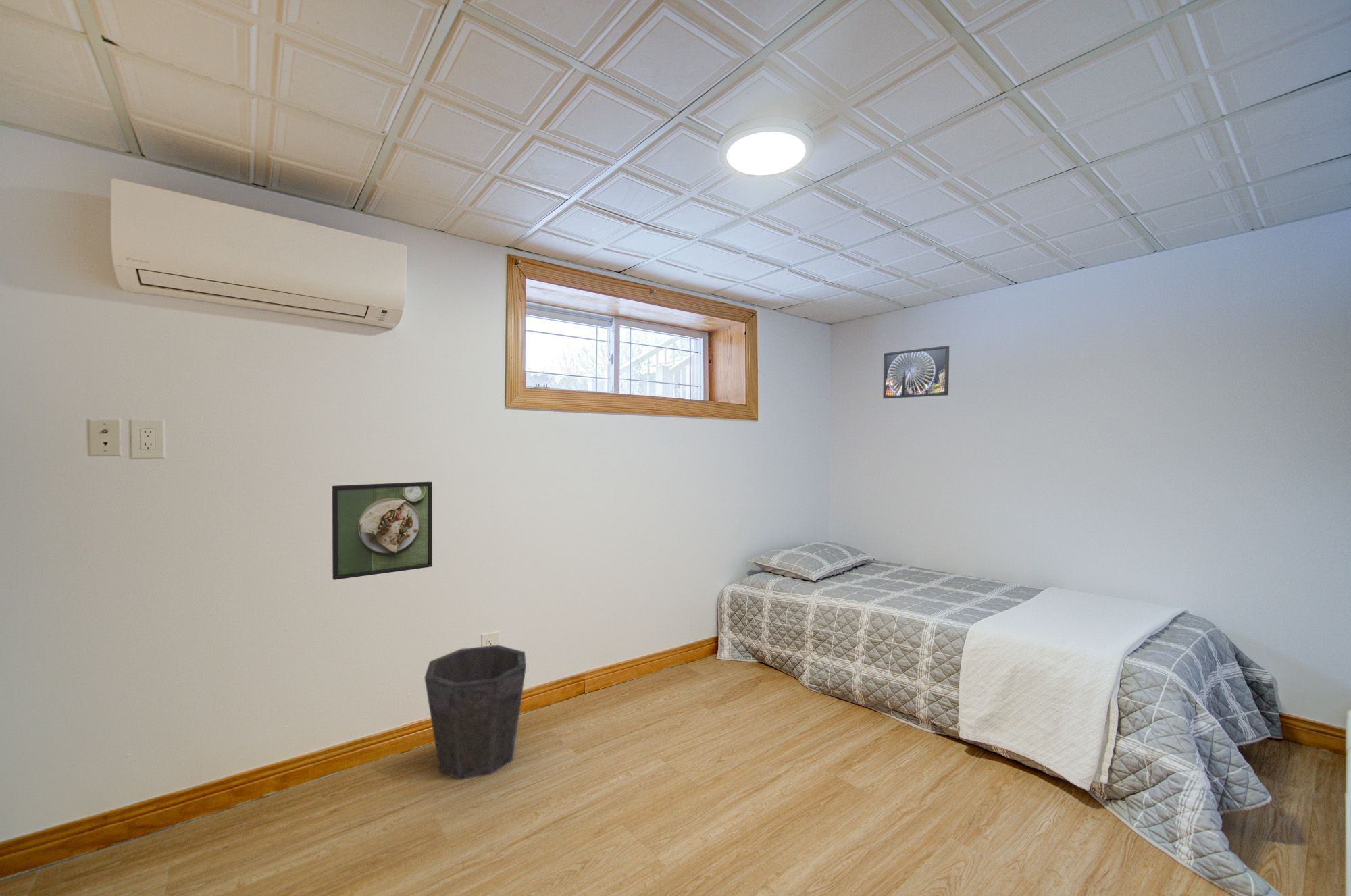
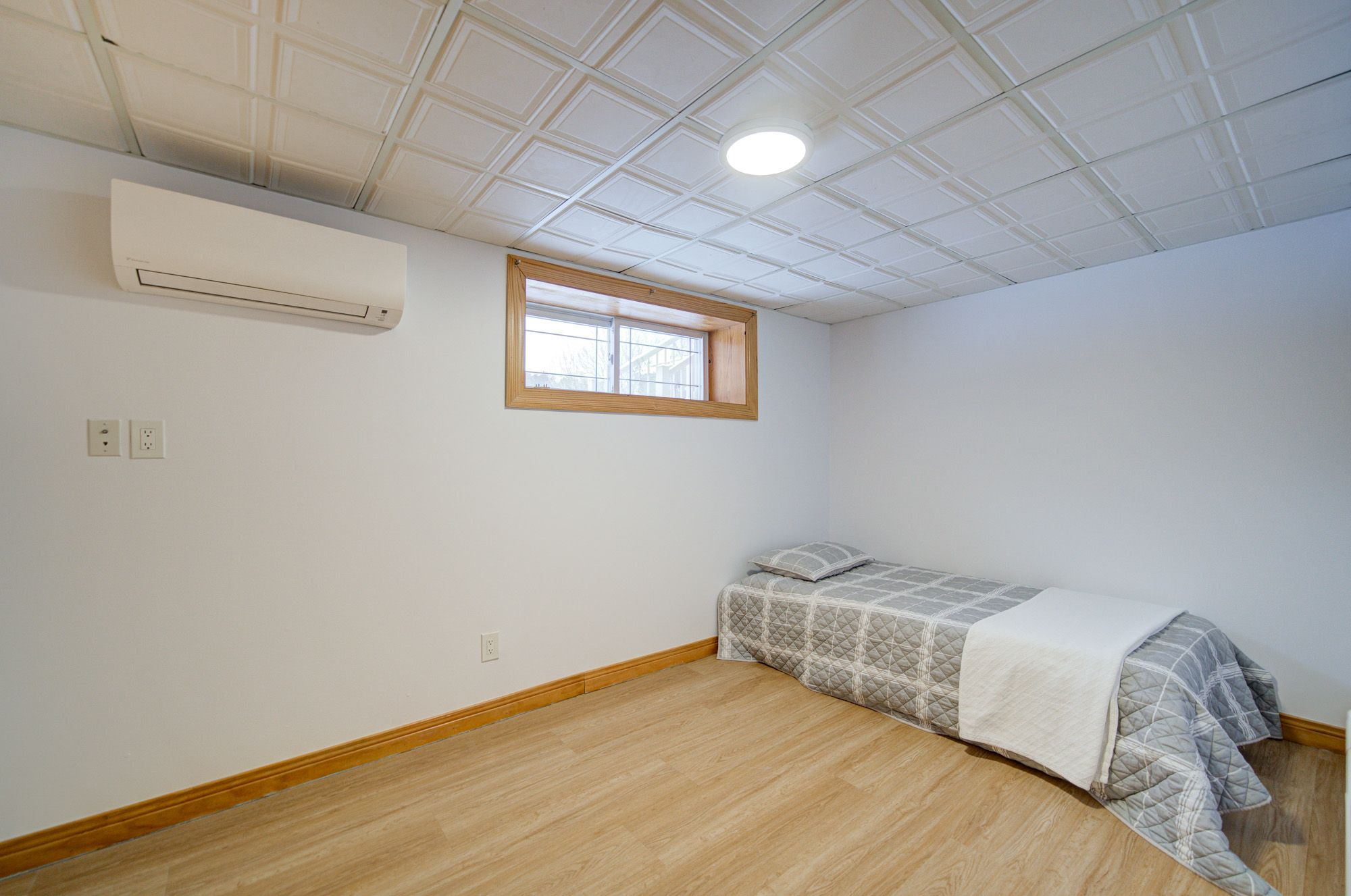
- waste bin (477, 710)
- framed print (915, 373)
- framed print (384, 528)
